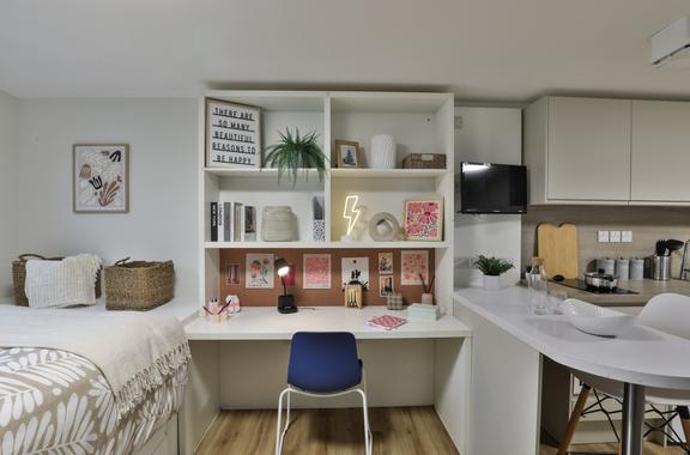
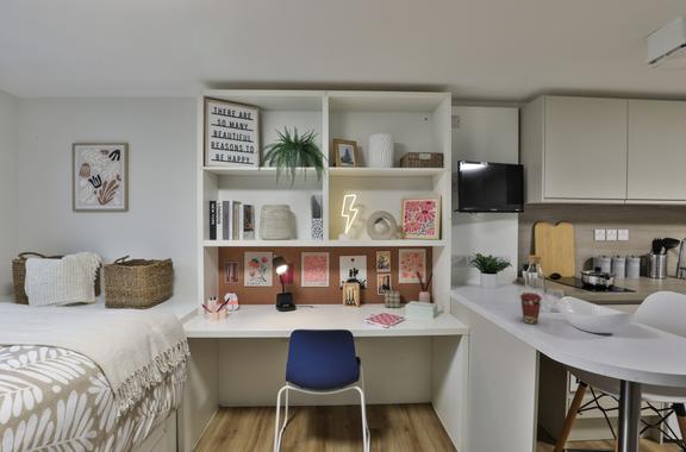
+ coffee cup (530, 308)
